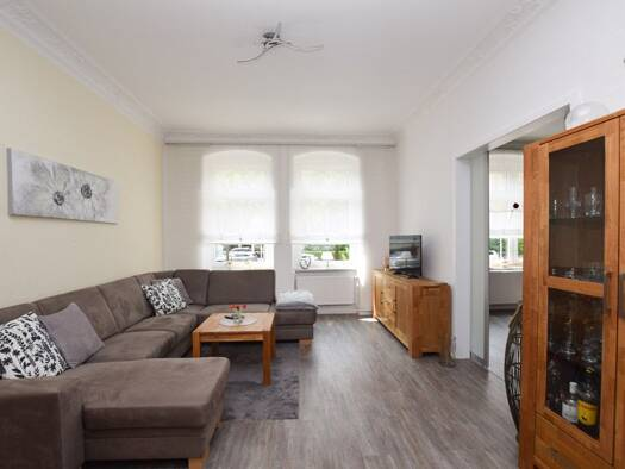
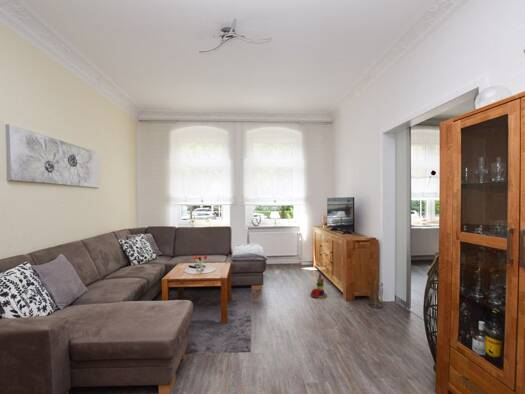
+ stacking toy (318, 284)
